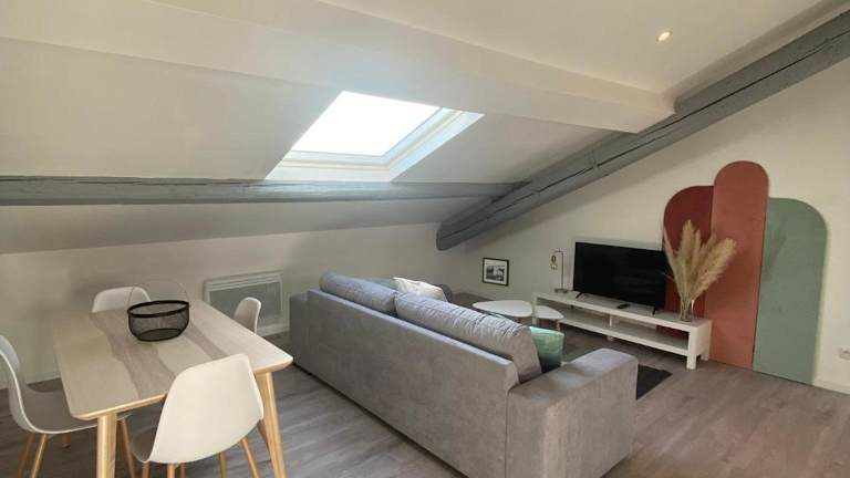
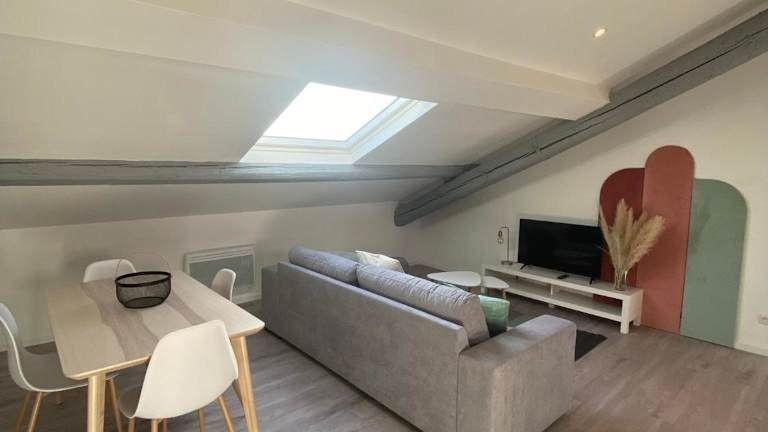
- picture frame (495, 271)
